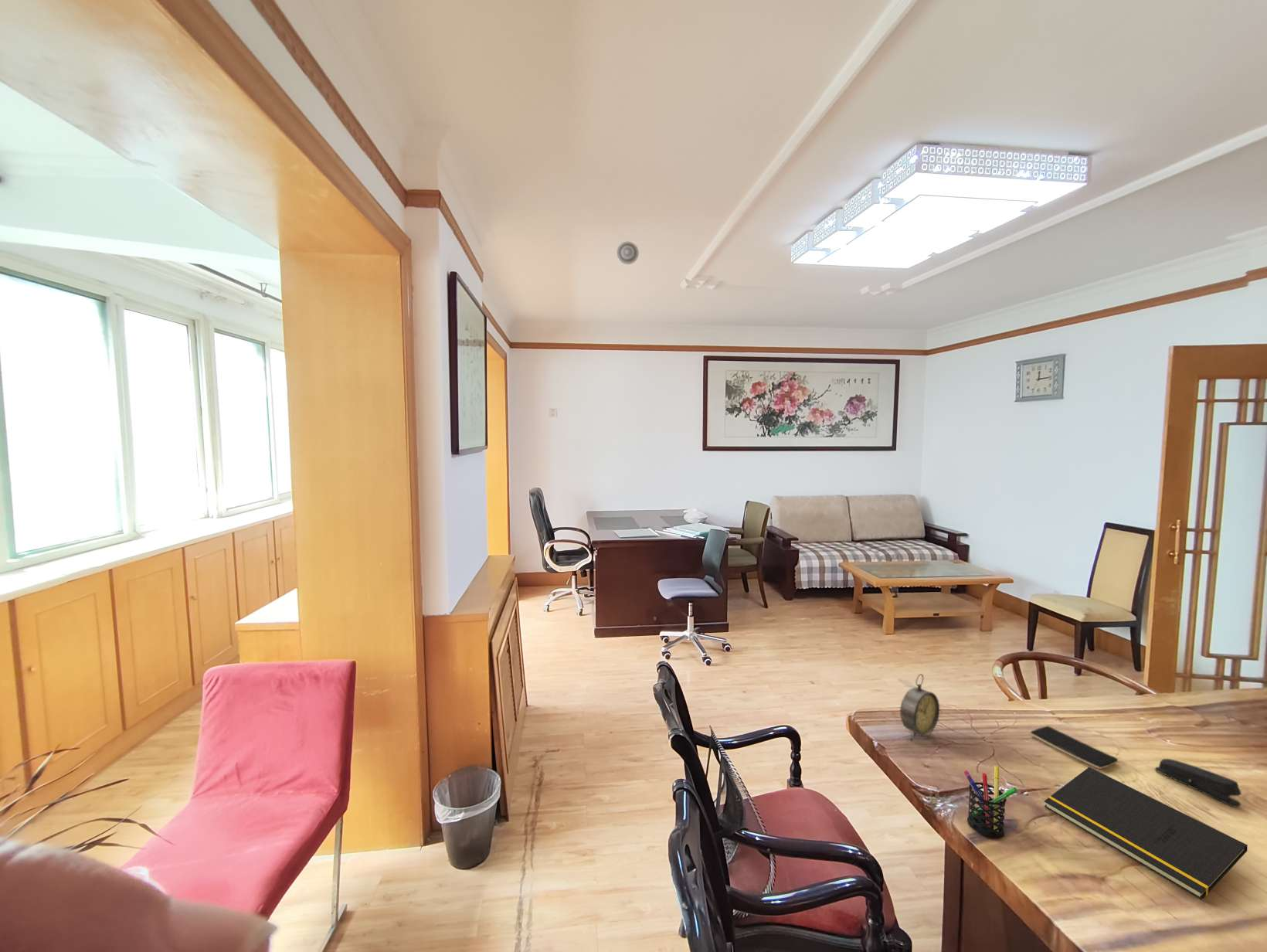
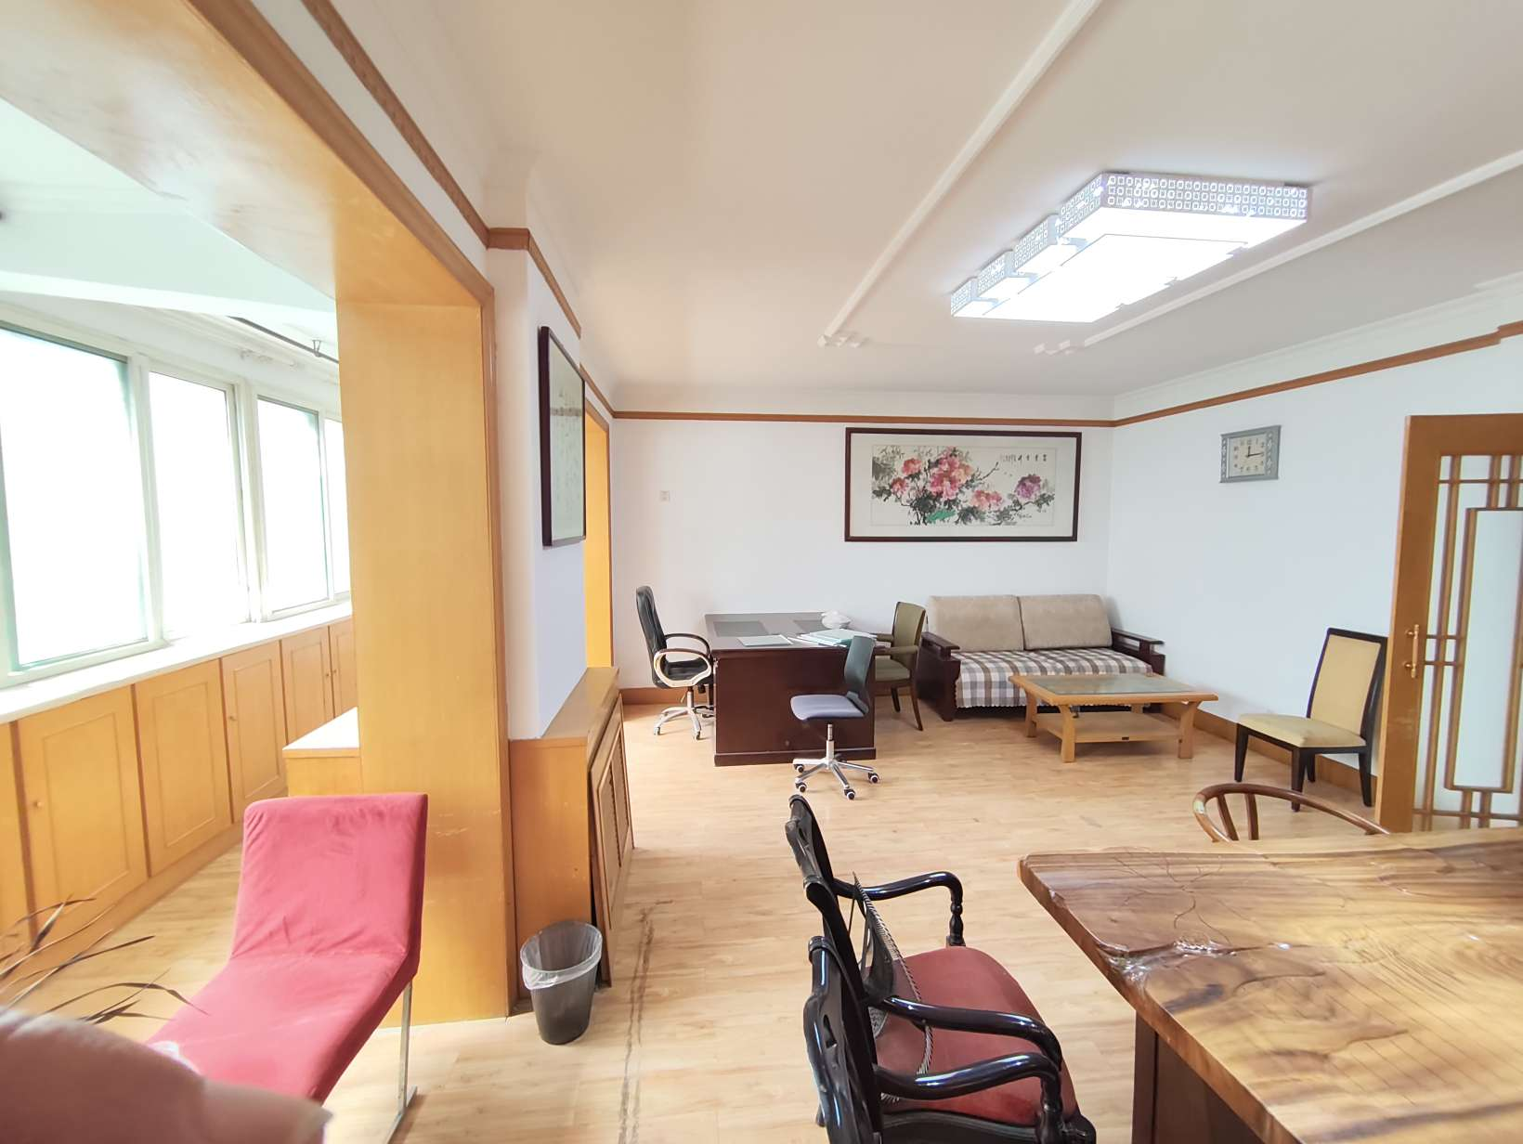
- smartphone (1072, 746)
- alarm clock (919, 704)
- pen holder (990, 800)
- smoke detector (627, 252)
- notepad (1137, 824)
- stapler (1196, 776)
